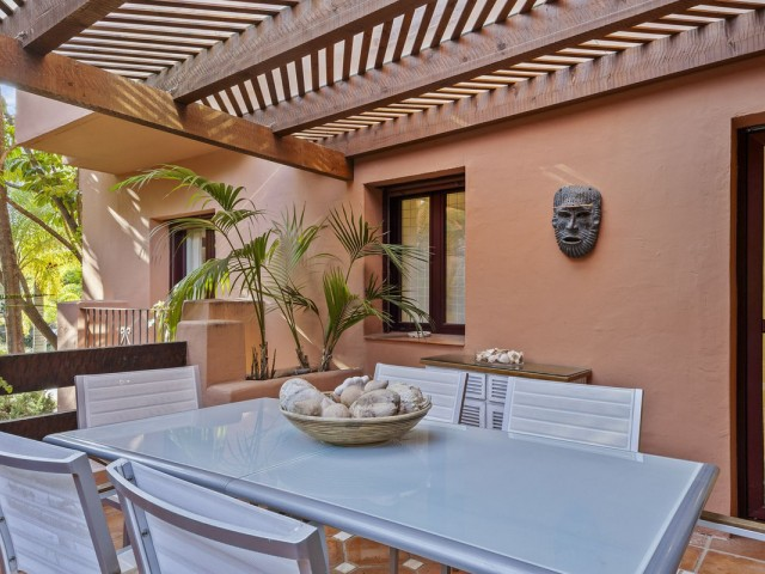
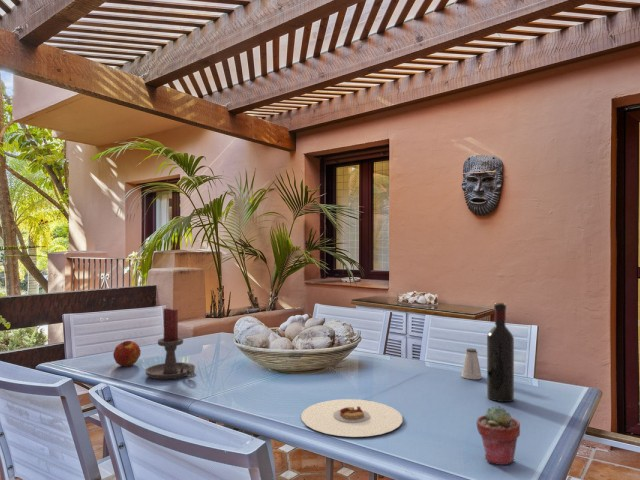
+ plate (351, 412)
+ potted succulent (498, 432)
+ candle holder (174, 341)
+ wine bottle (500, 350)
+ saltshaker (471, 362)
+ apple (127, 352)
